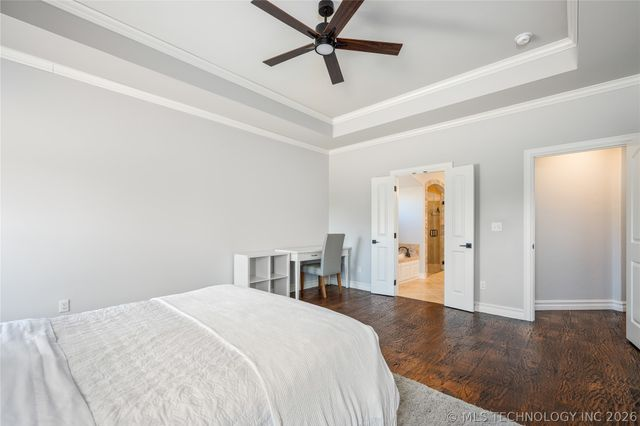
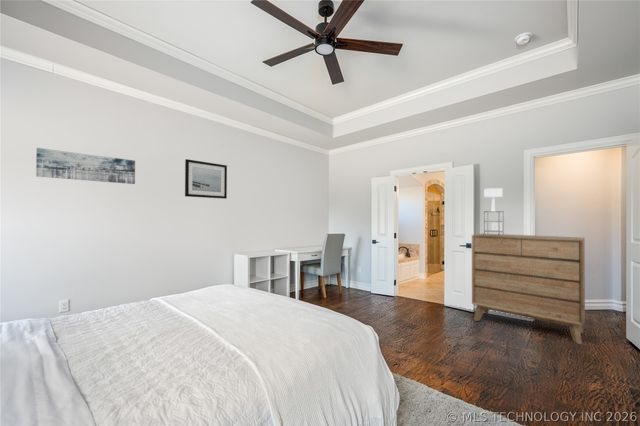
+ wall art (207, 180)
+ dresser (525, 281)
+ wall art (90, 167)
+ table lamp (493, 211)
